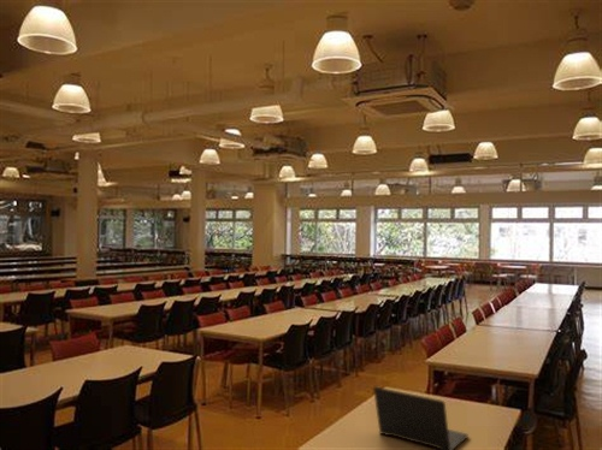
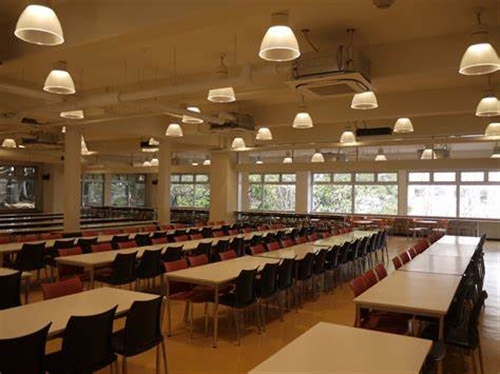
- laptop (420, 411)
